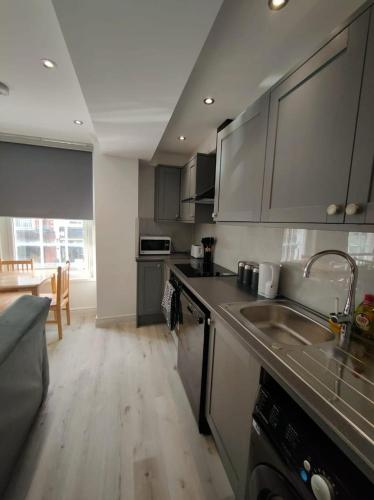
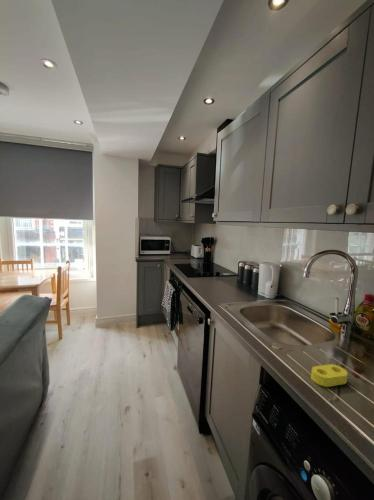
+ sponge (329, 375)
